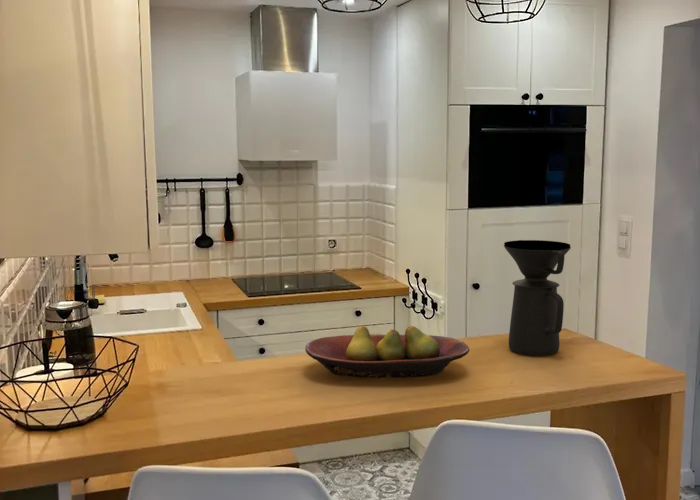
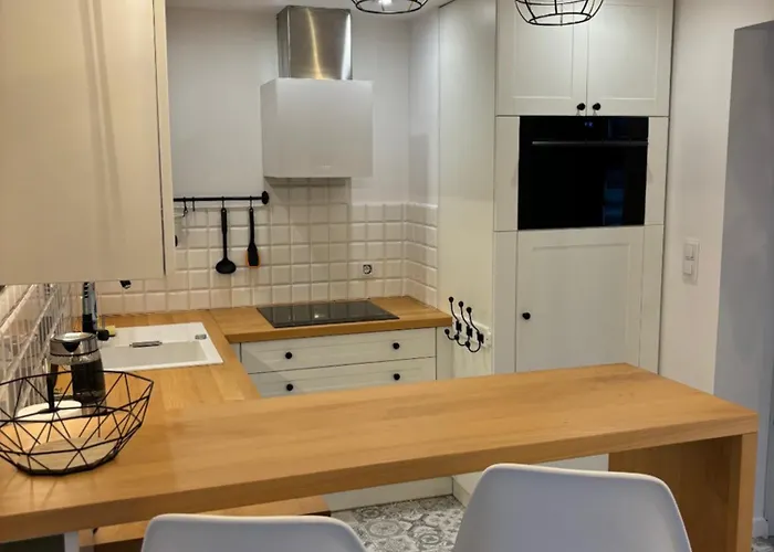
- coffee maker (535, 297)
- fruit bowl (386, 348)
